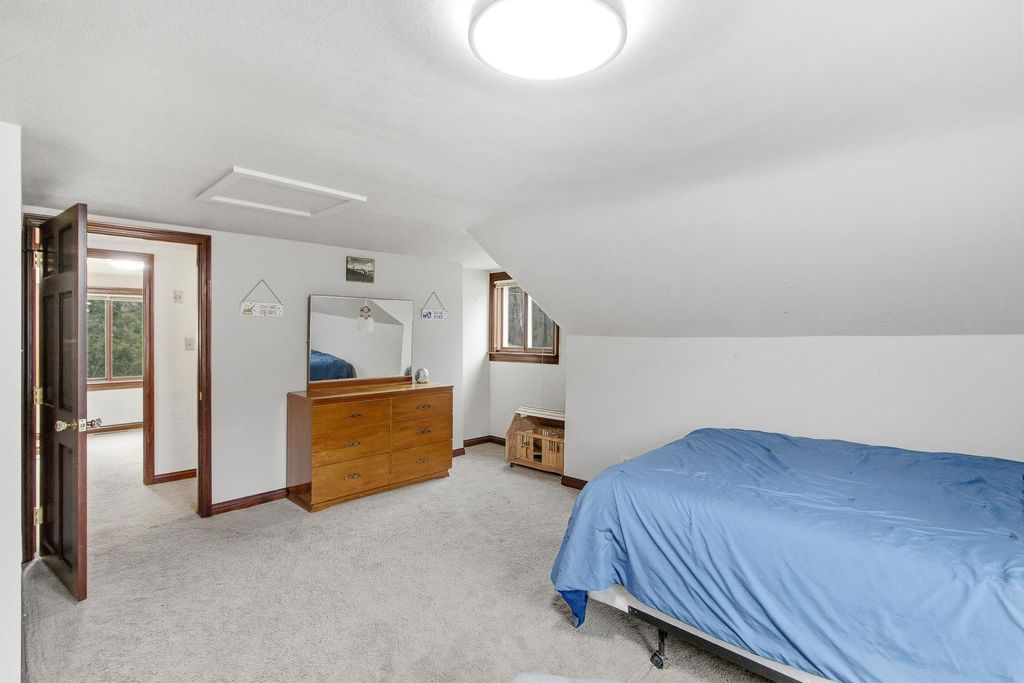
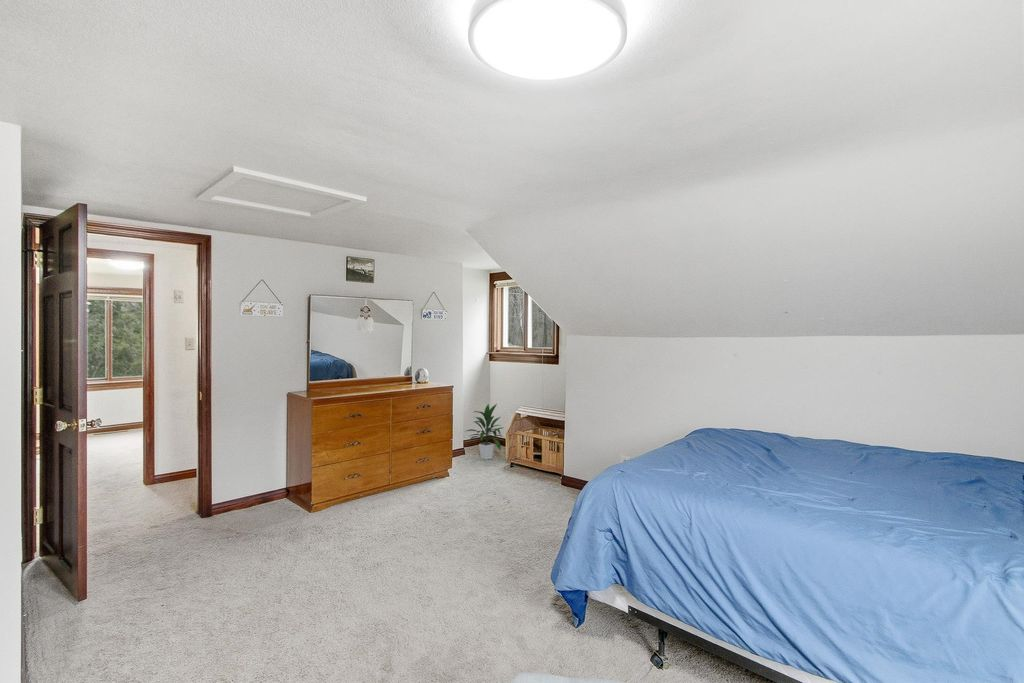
+ indoor plant (486, 431)
